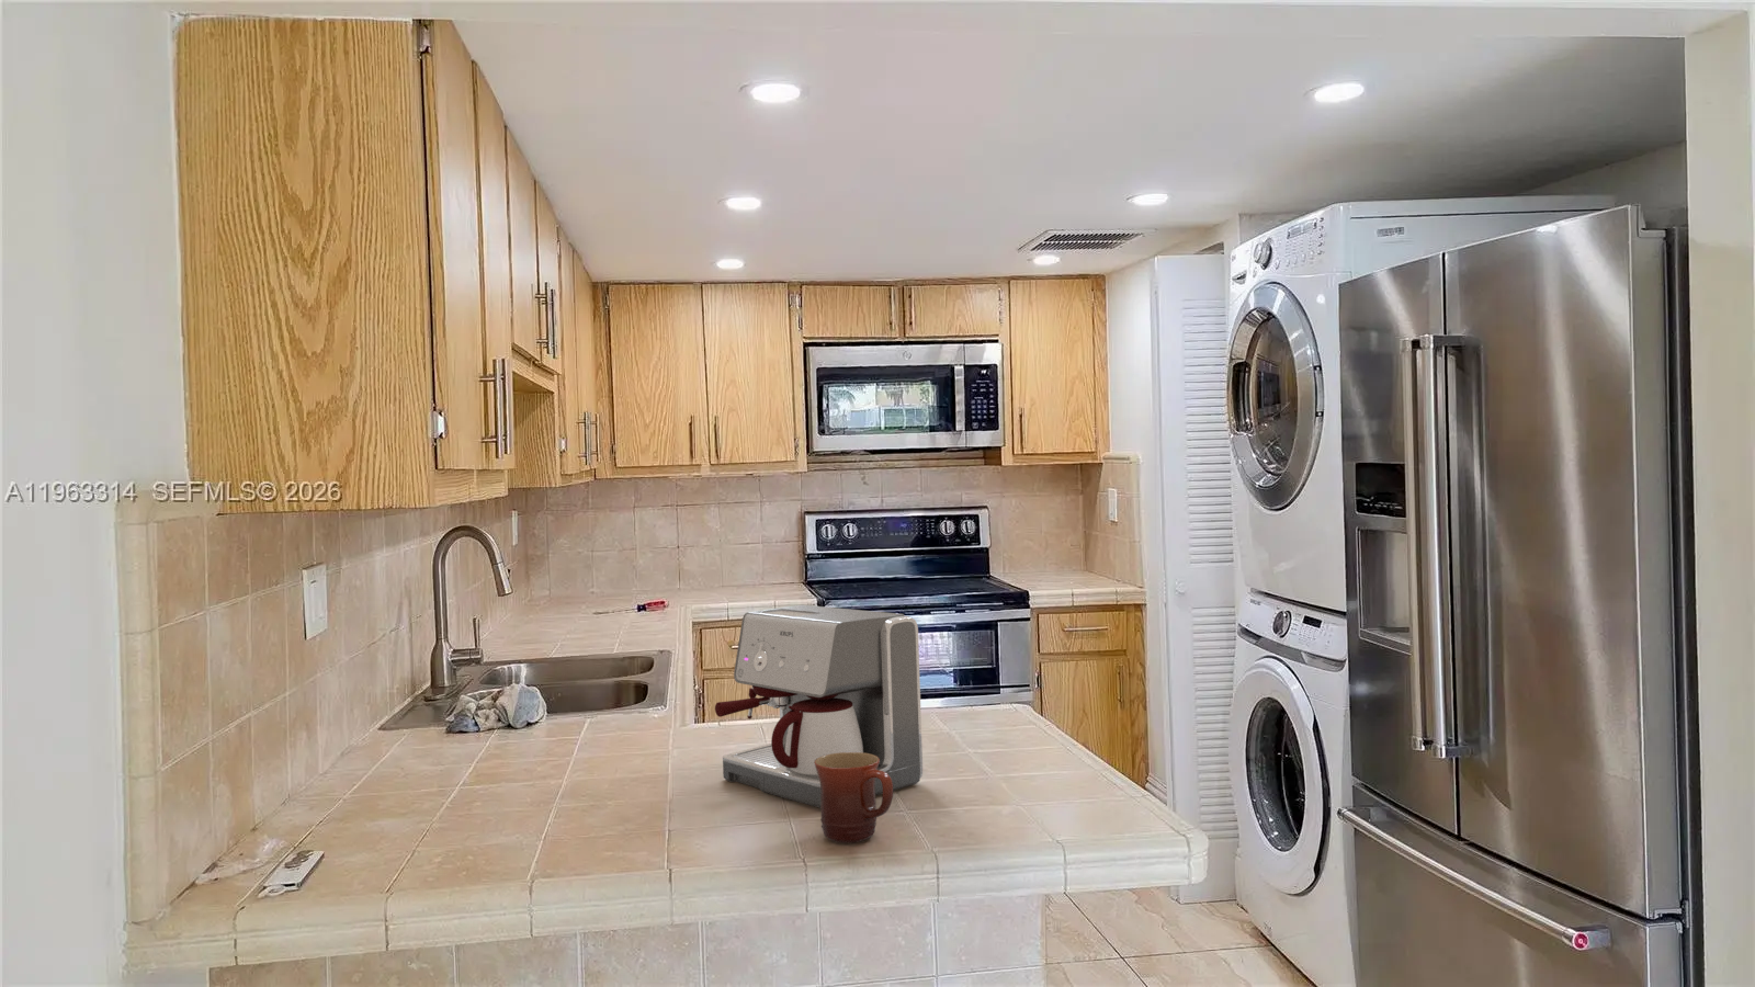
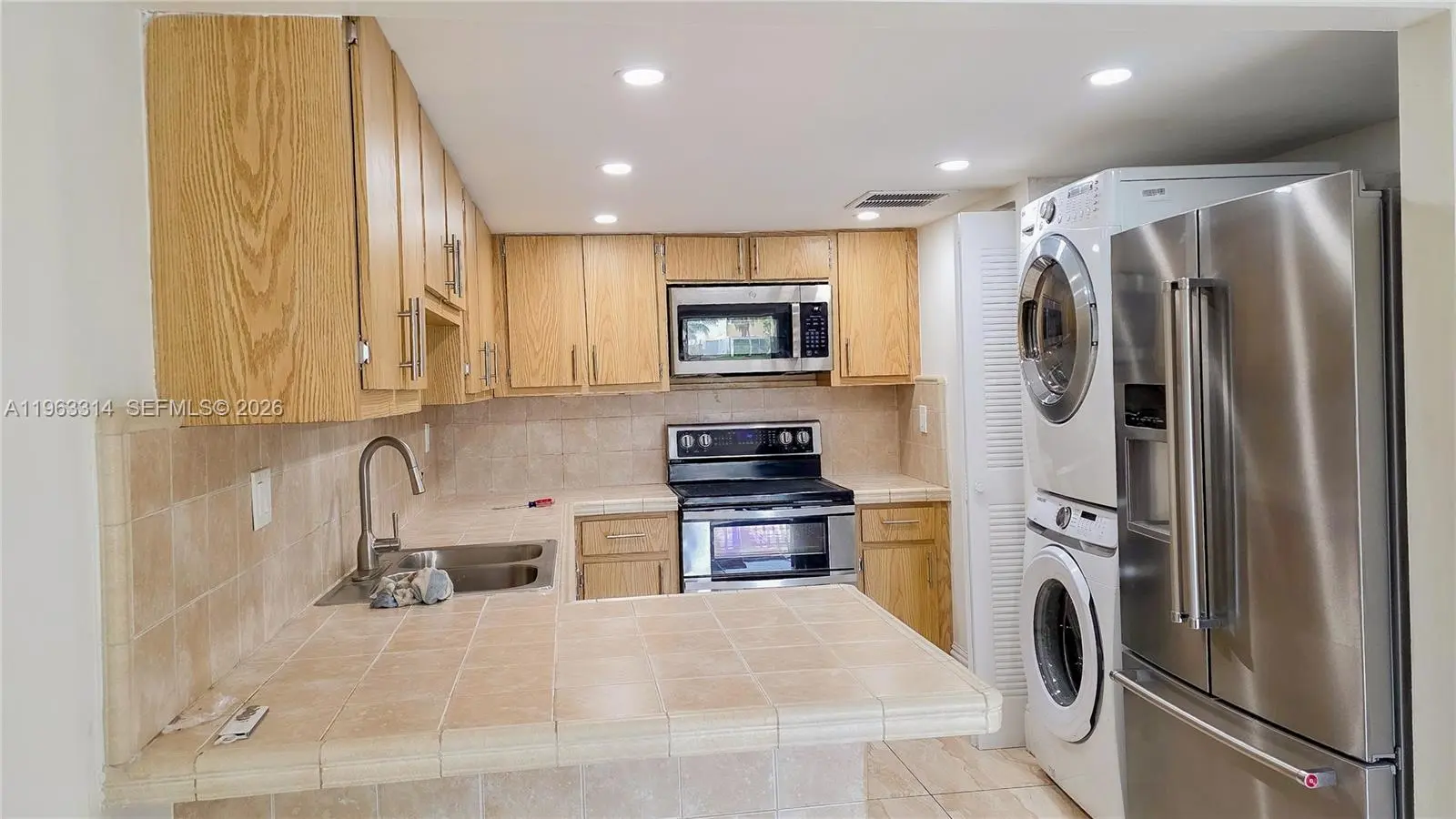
- coffee maker (818, 697)
- mug (857, 799)
